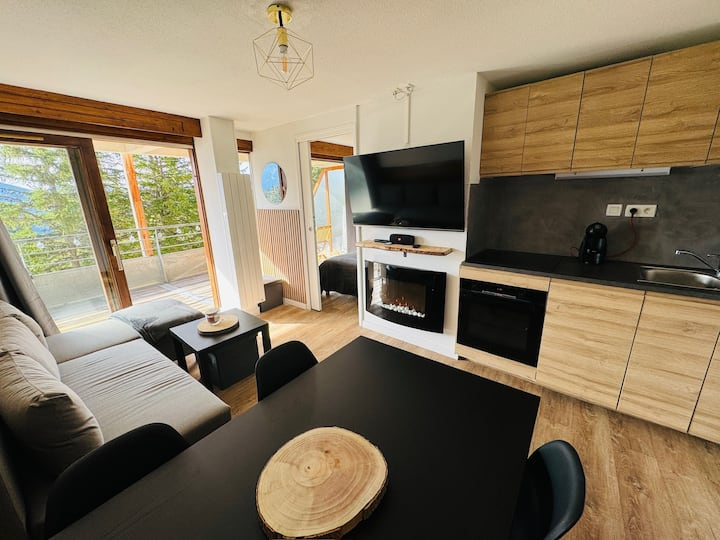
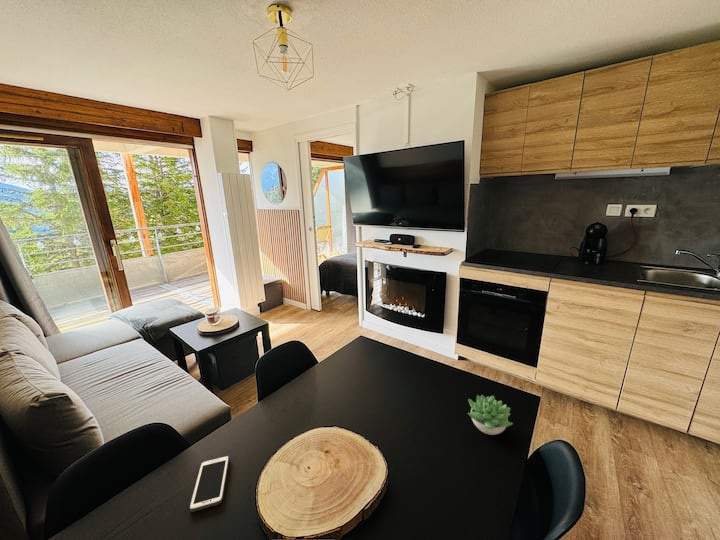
+ succulent plant (488, 416)
+ cell phone (211, 481)
